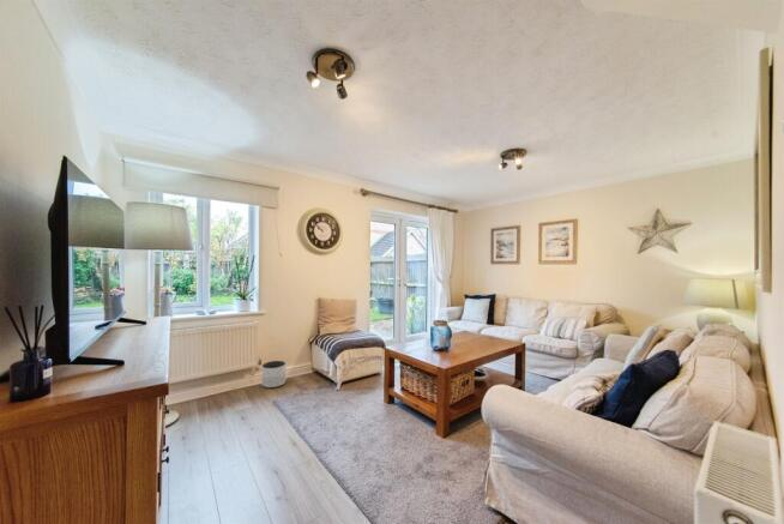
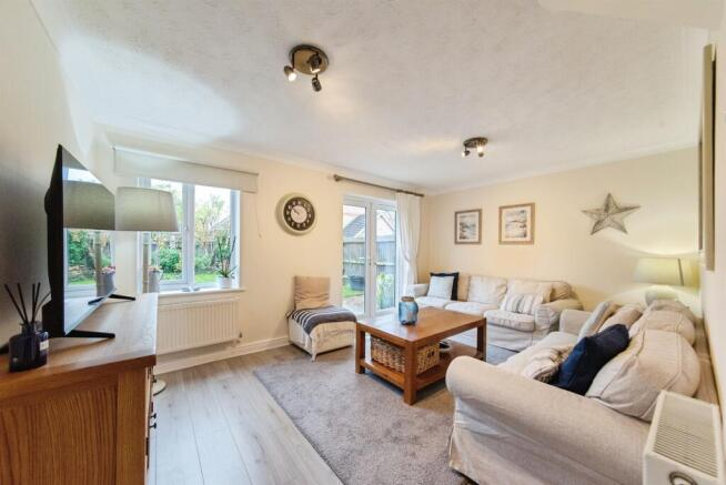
- planter (273, 374)
